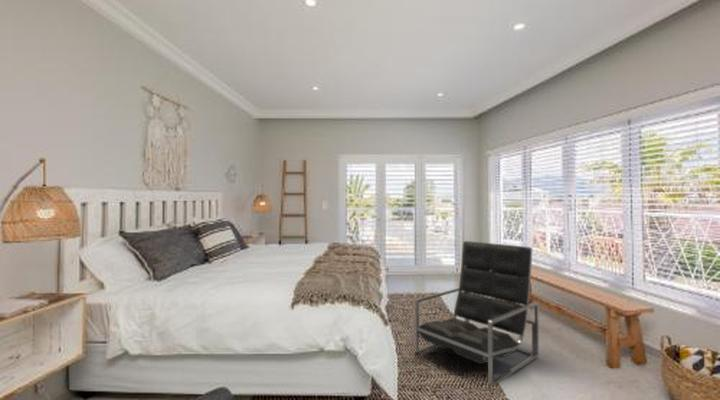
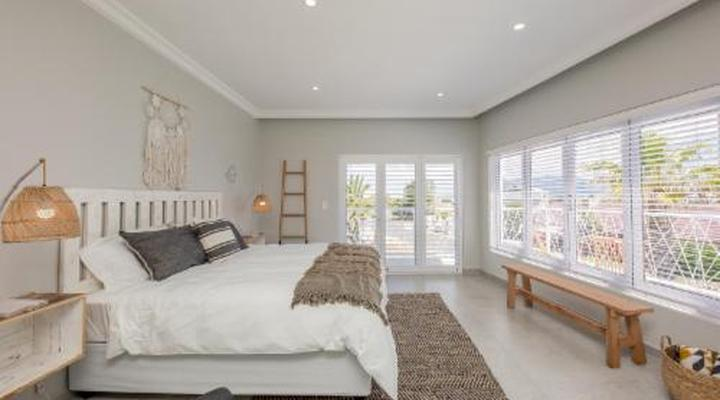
- lounge chair (476, 300)
